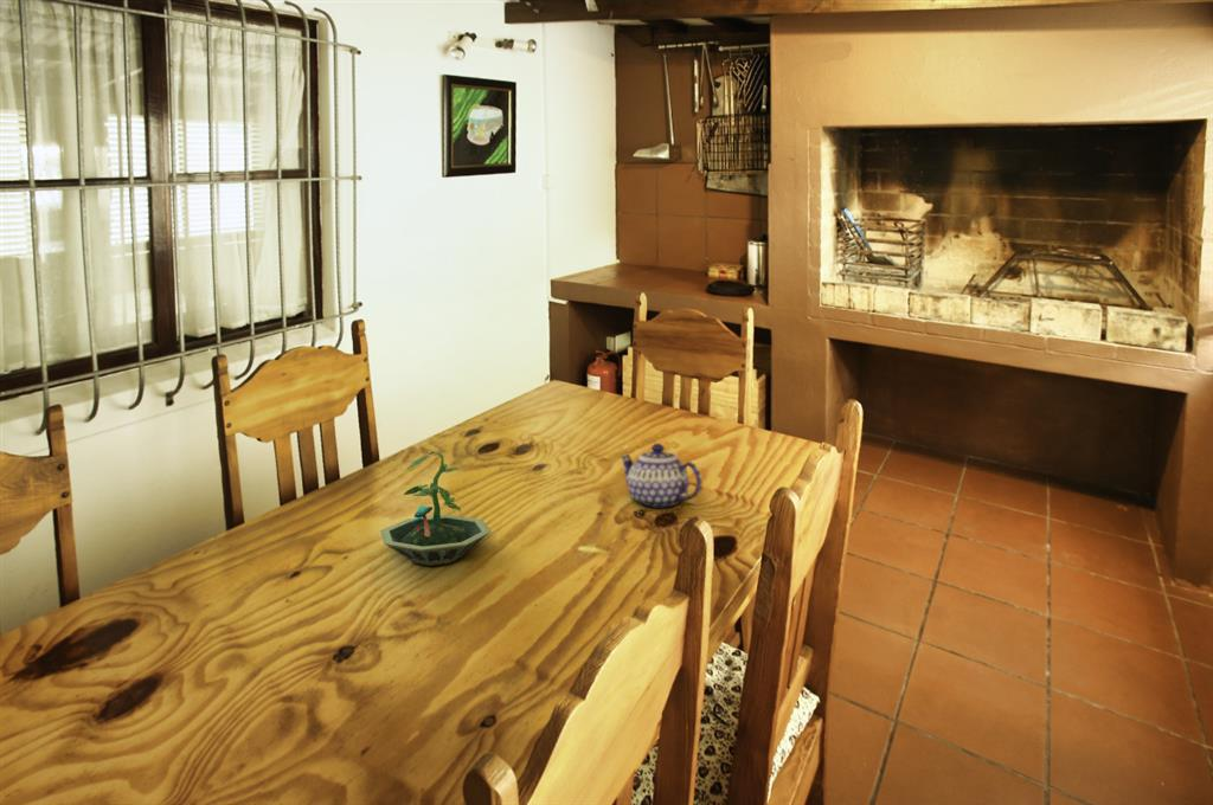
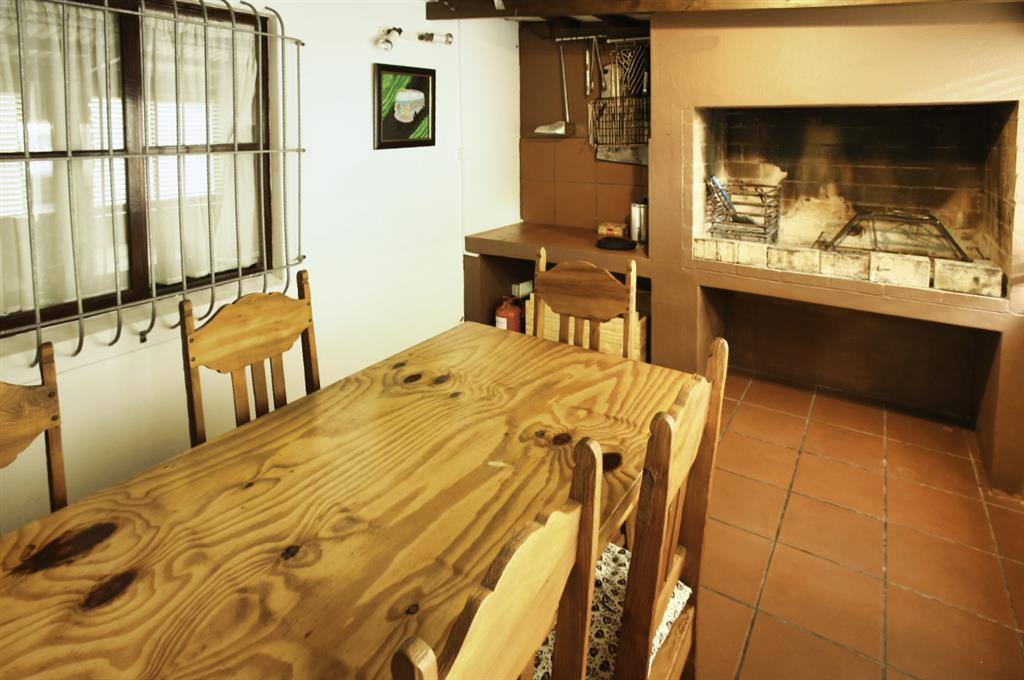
- terrarium (436, 474)
- teapot (659, 472)
